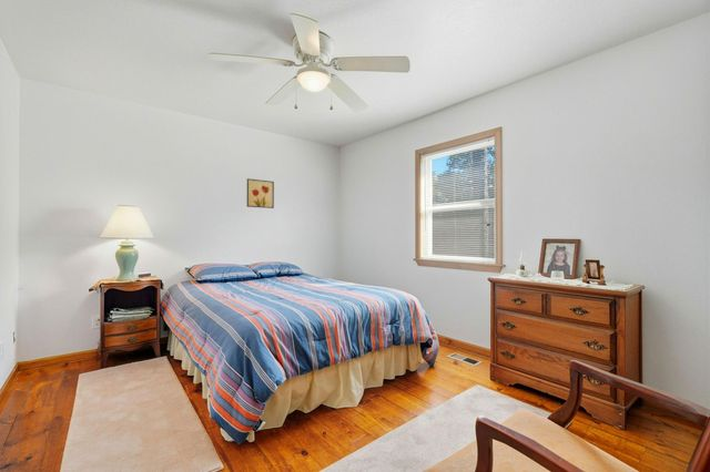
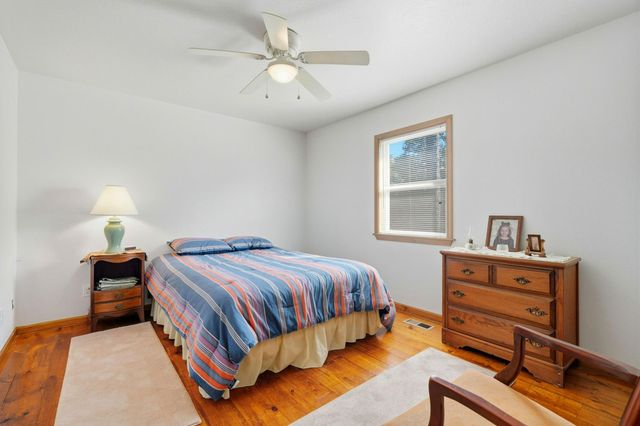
- wall art (260, 194)
